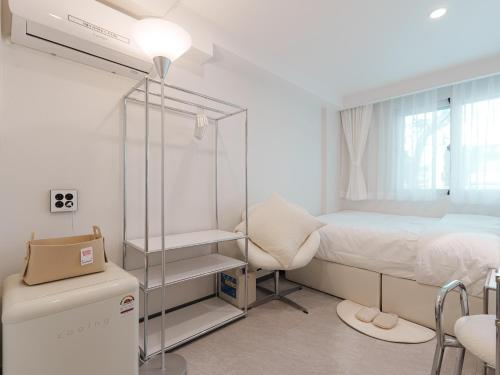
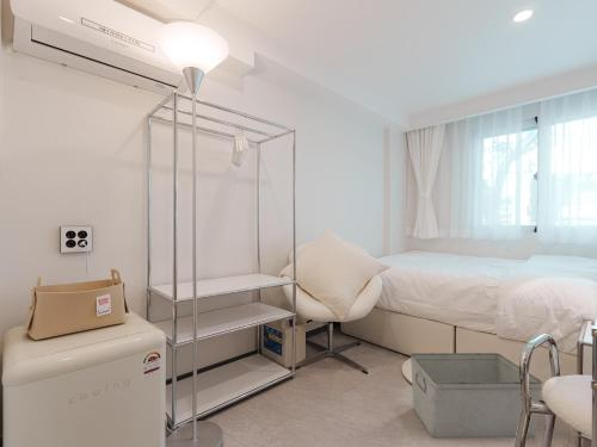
+ storage bin (469, 393)
